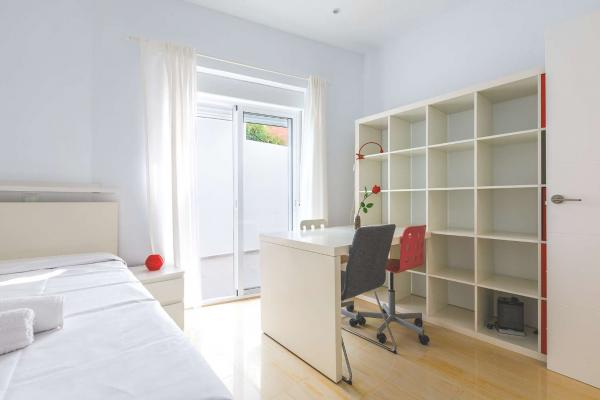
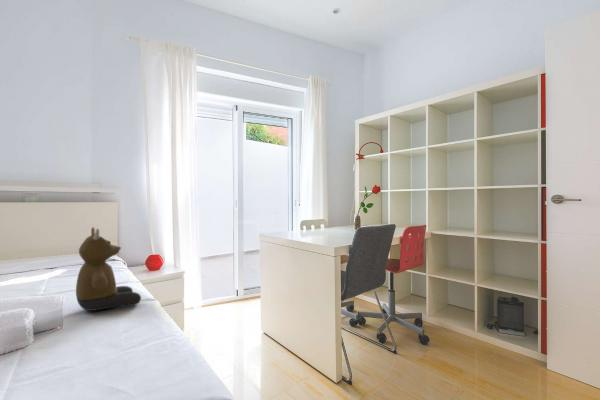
+ bear (108, 266)
